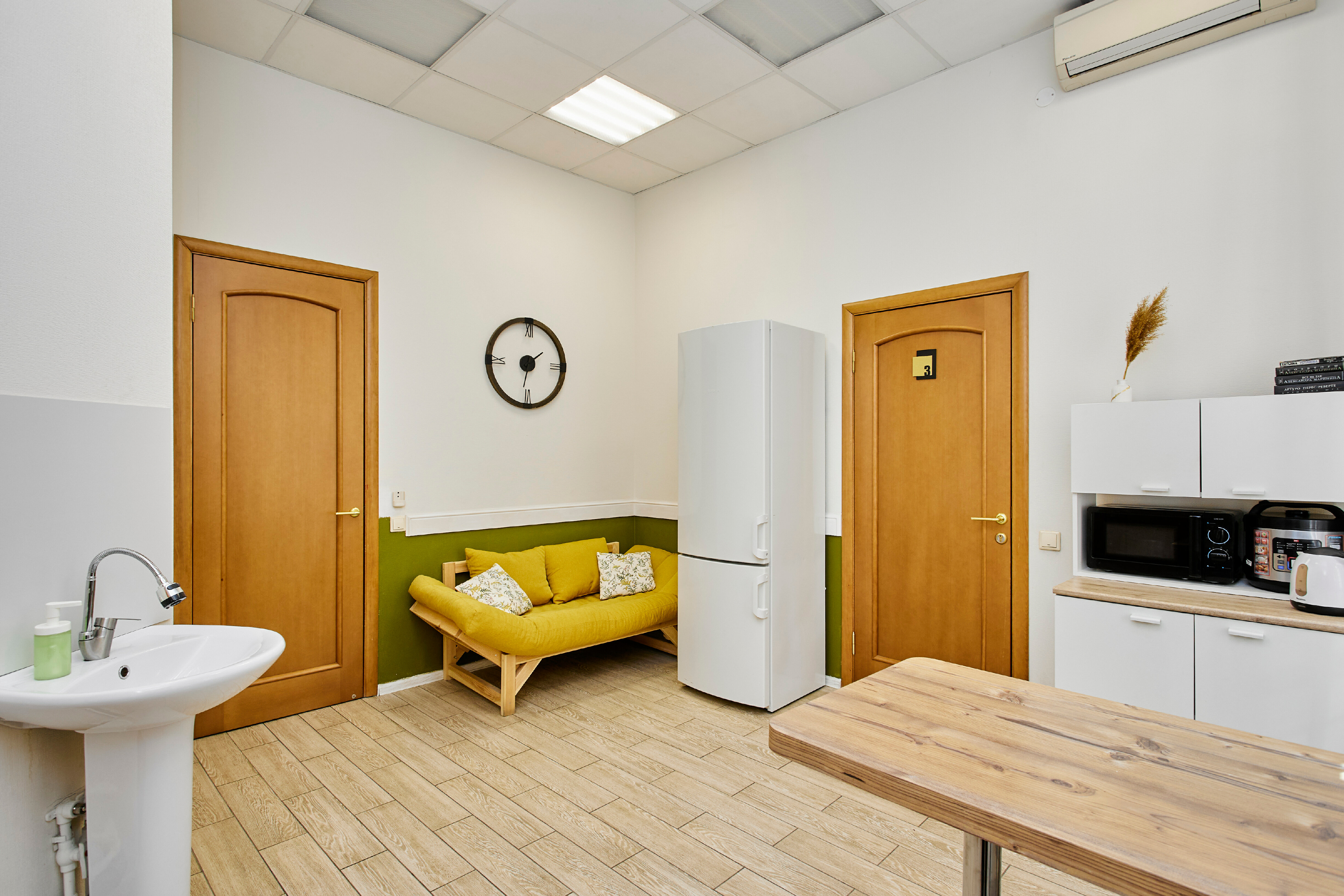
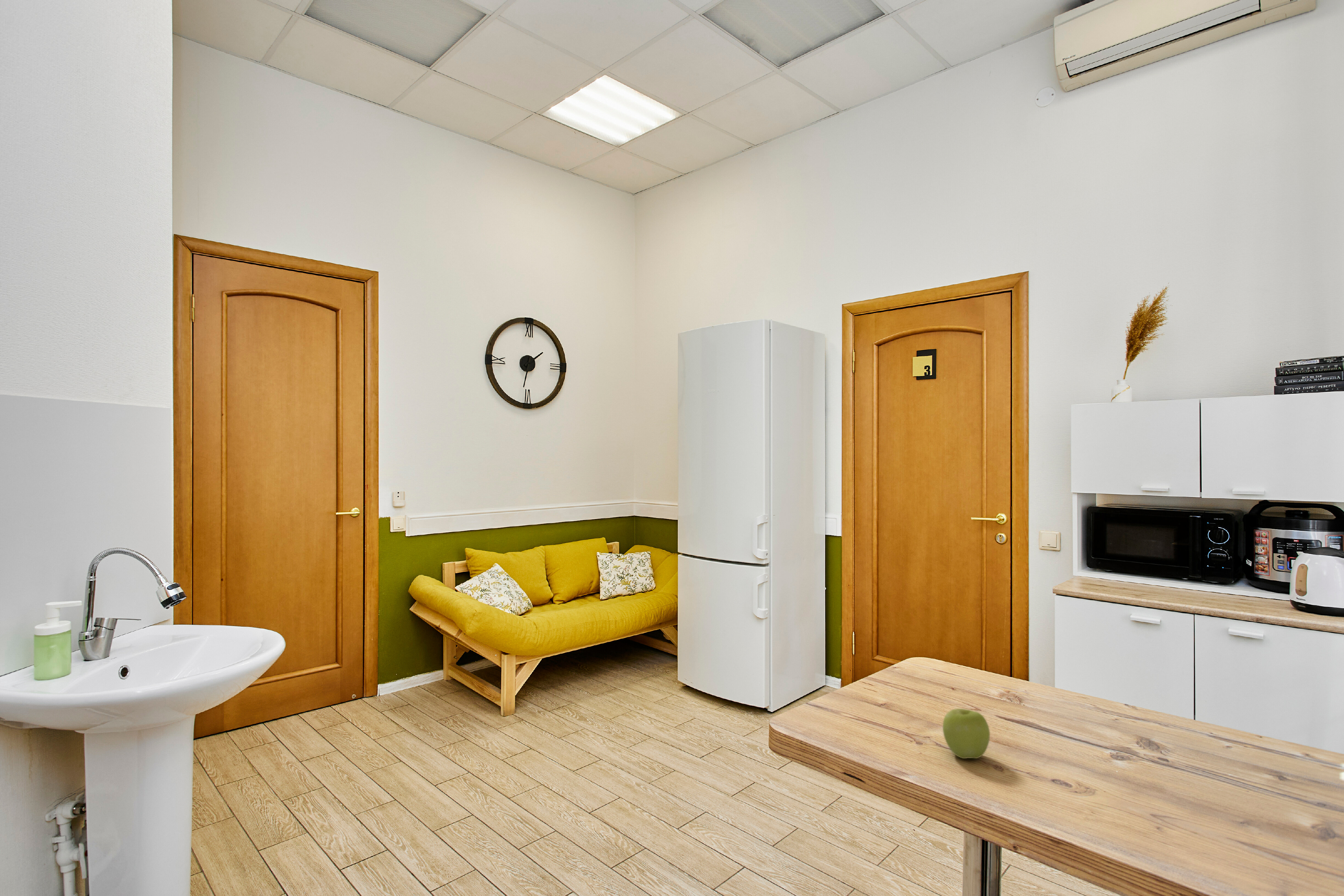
+ apple (966, 732)
